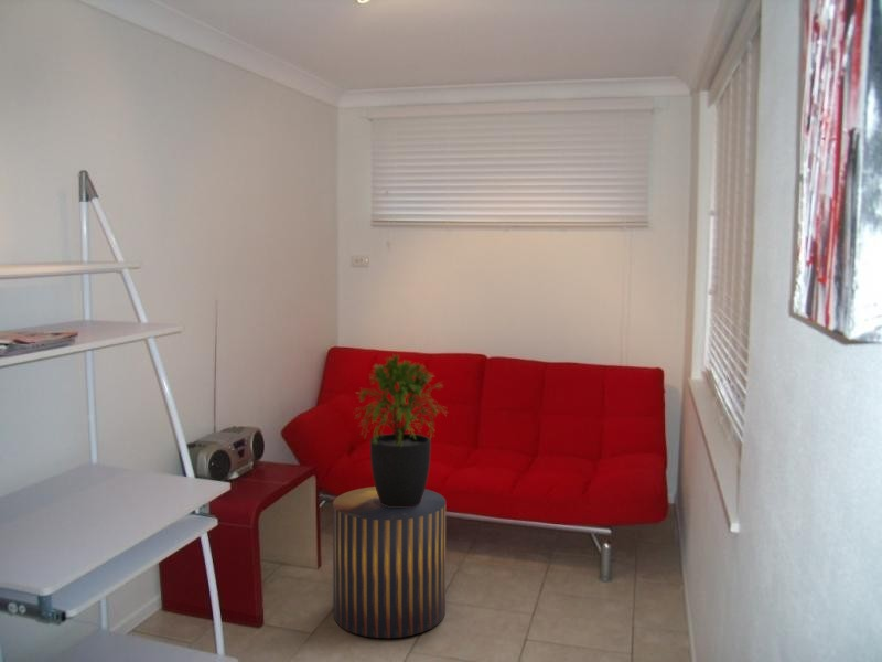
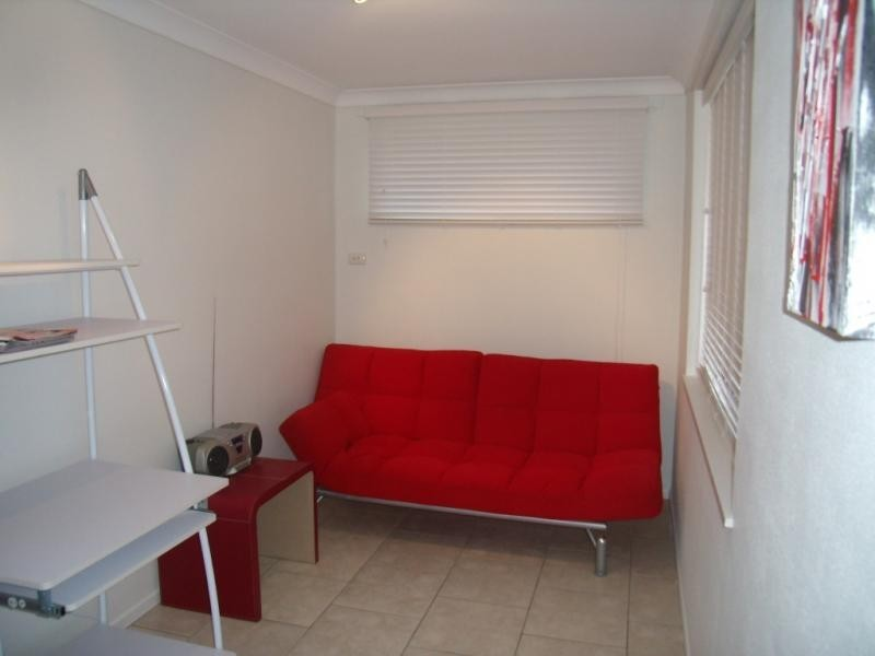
- potted plant (398, 426)
- stool (389, 556)
